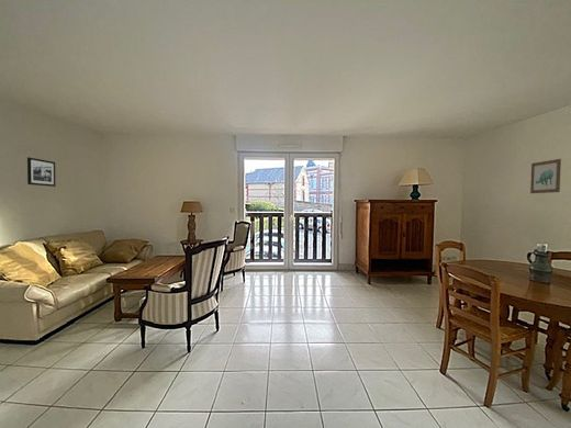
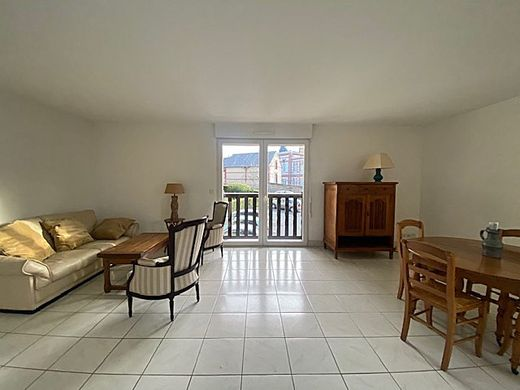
- picture frame (42, 172)
- wall art (545, 177)
